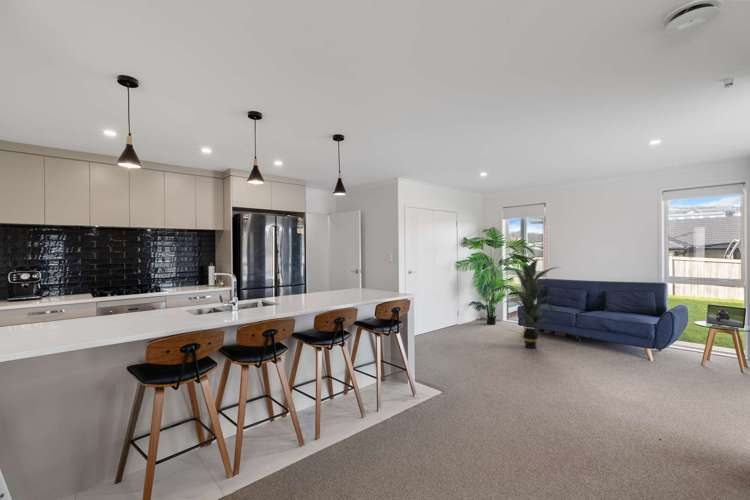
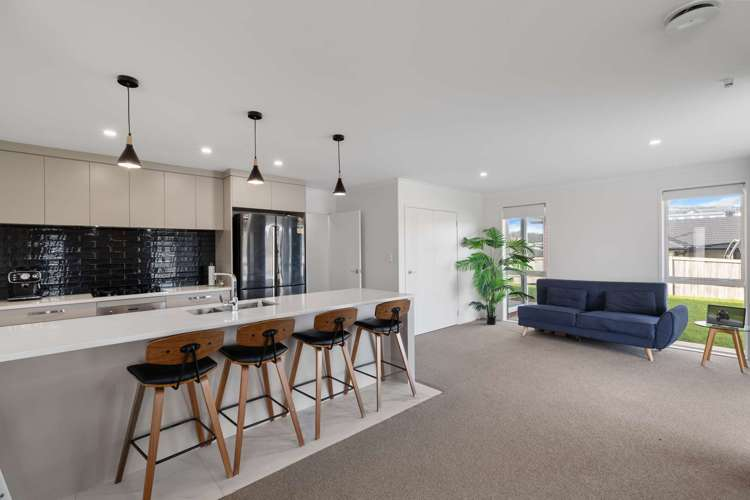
- indoor plant (534, 303)
